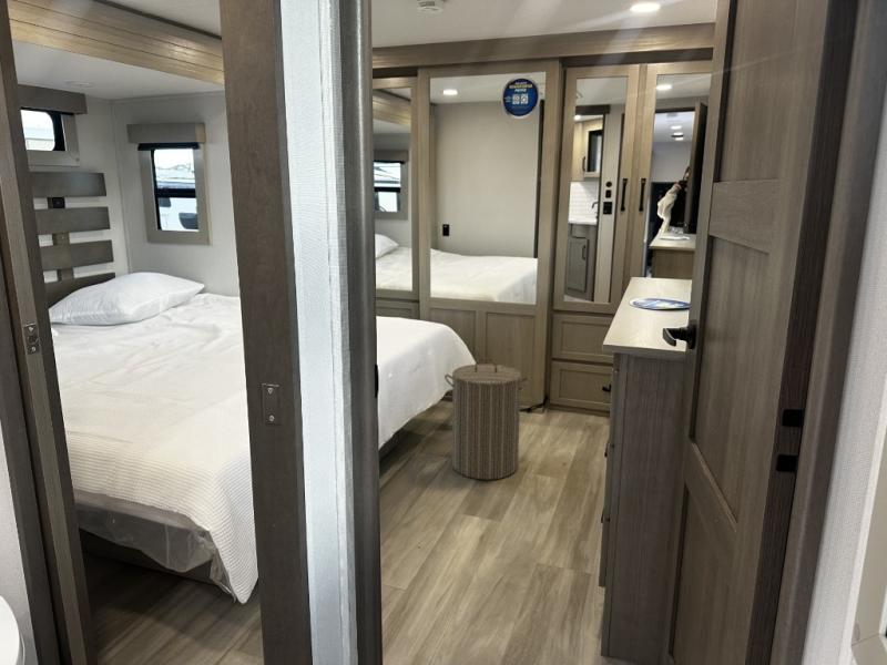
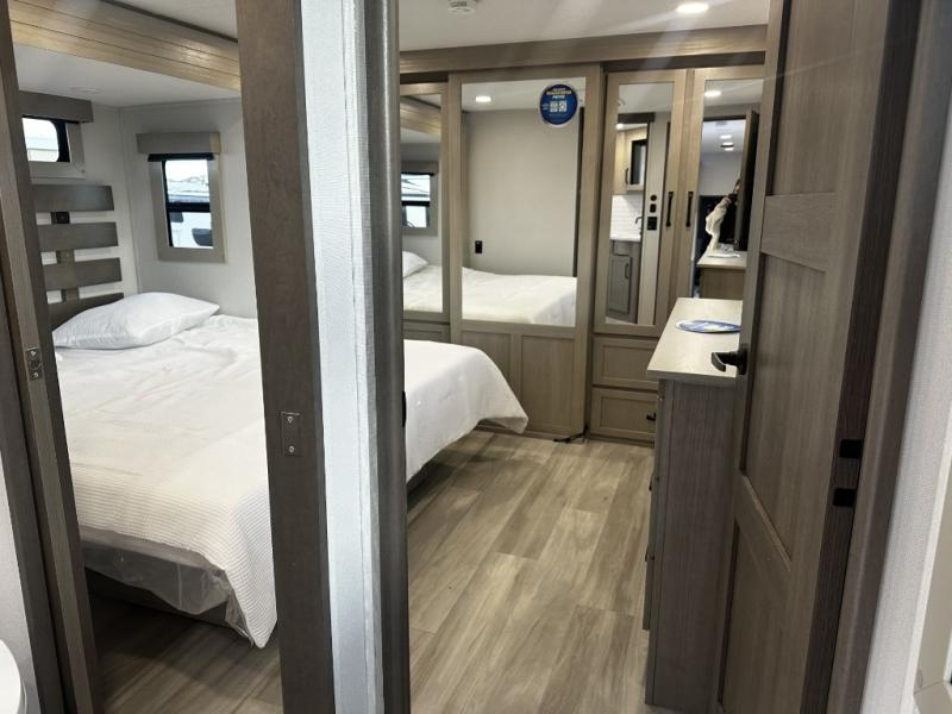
- laundry hamper (486, 412)
